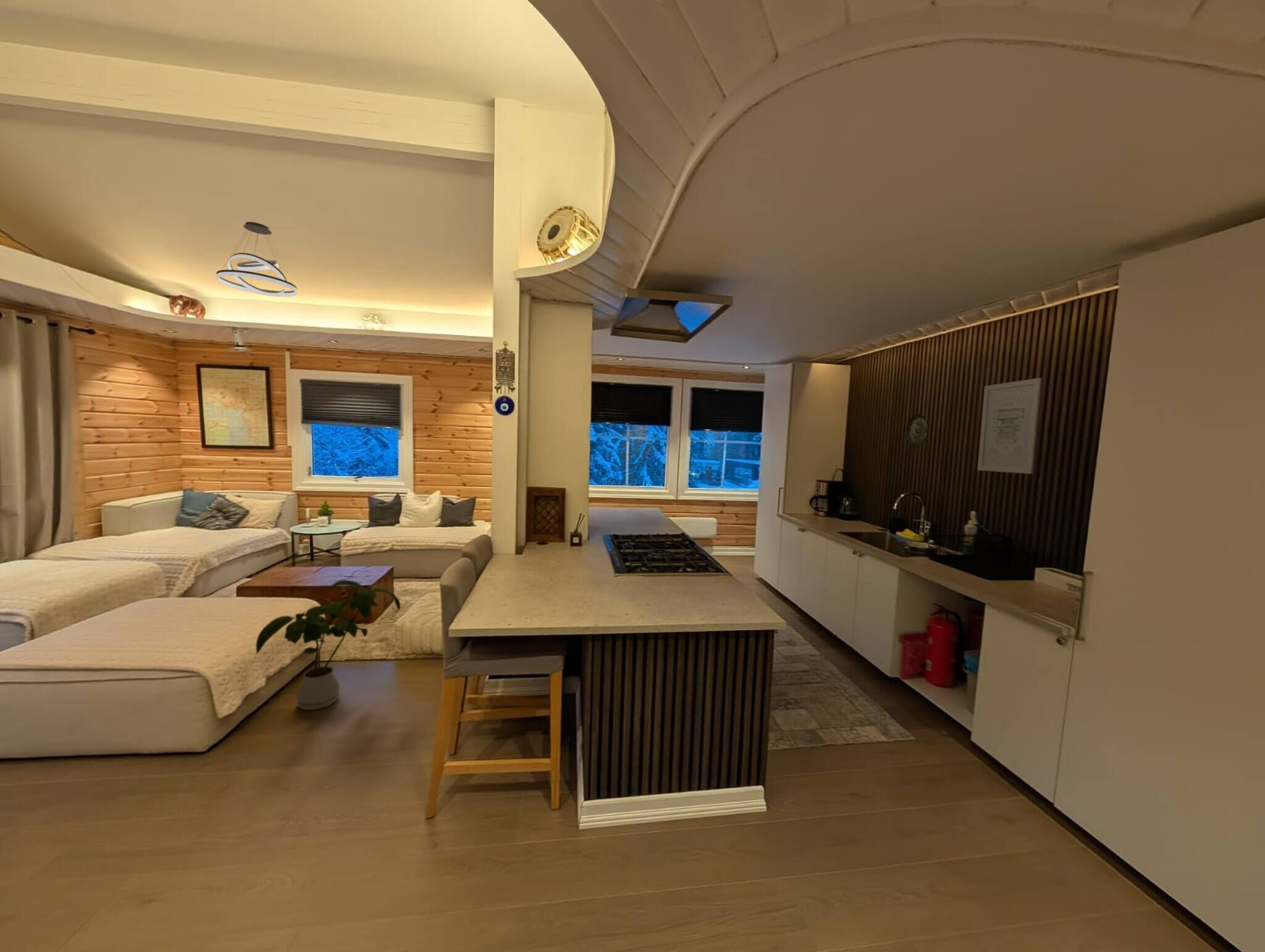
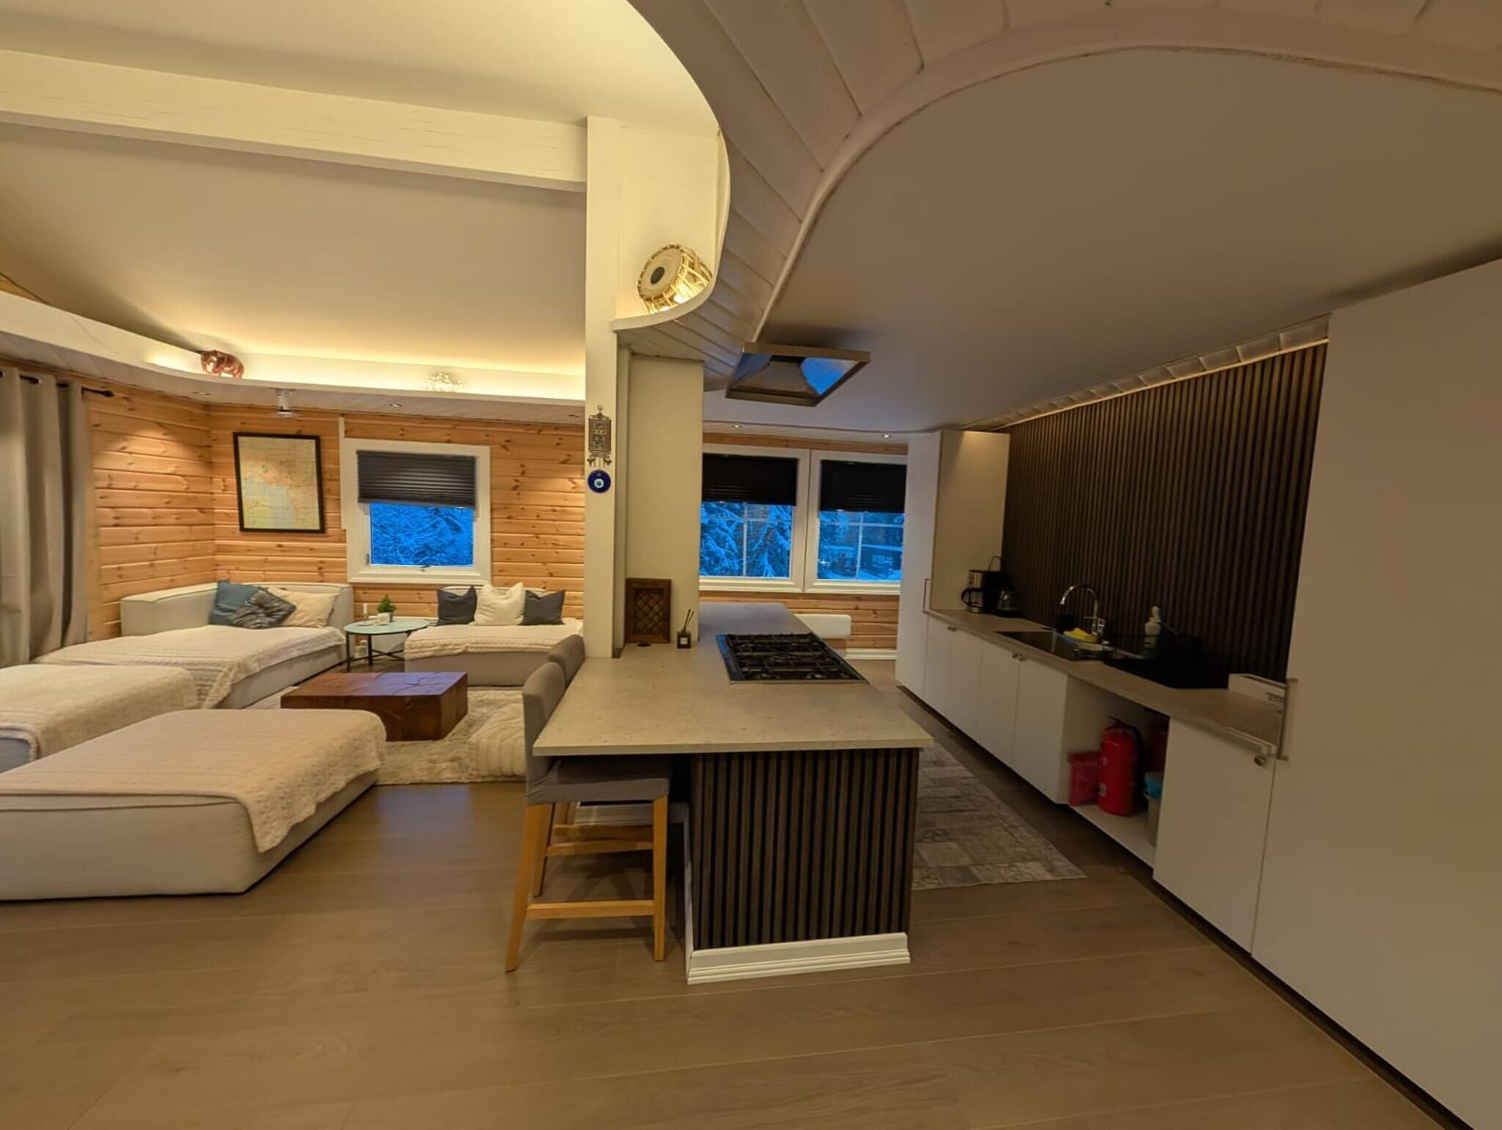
- wall art (1007, 427)
- pendant light (258, 258)
- decorative plate (917, 430)
- house plant (342, 639)
